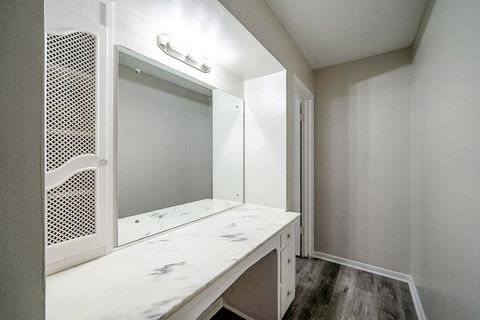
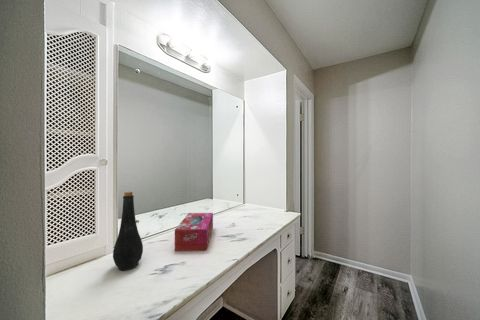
+ bottle (128, 228)
+ tissue box (196, 229)
